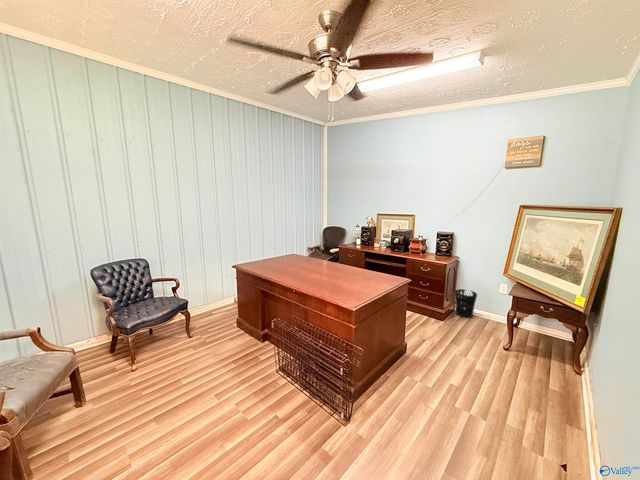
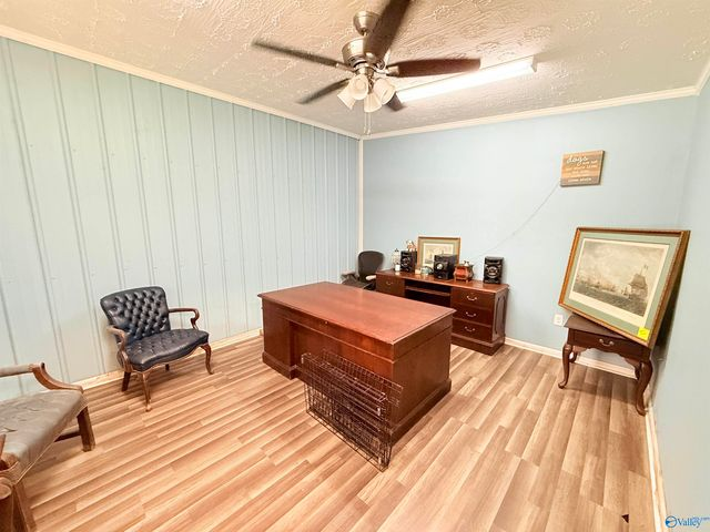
- wastebasket (464, 303)
